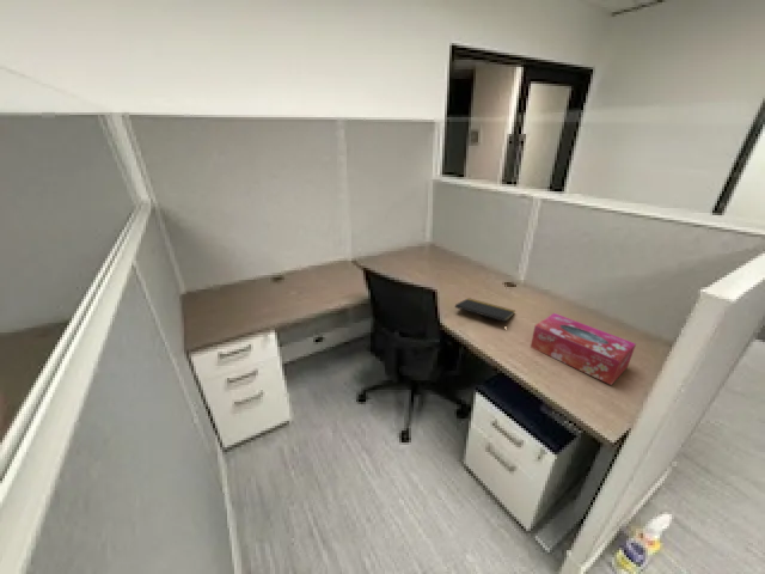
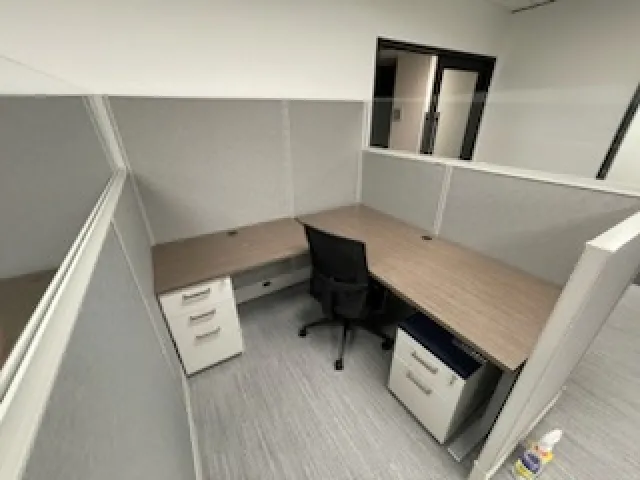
- notepad (485, 309)
- tissue box (580, 344)
